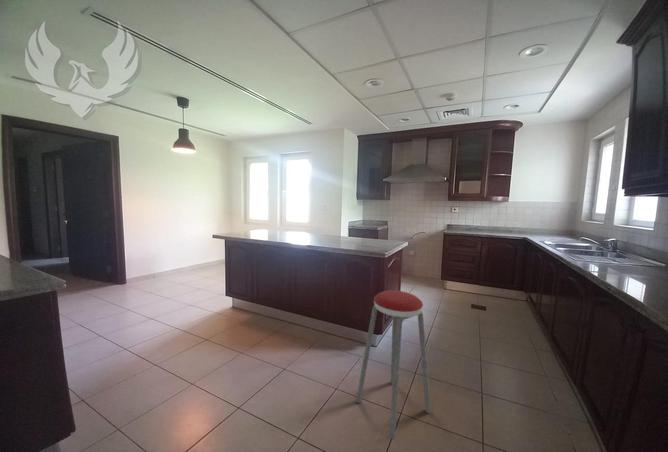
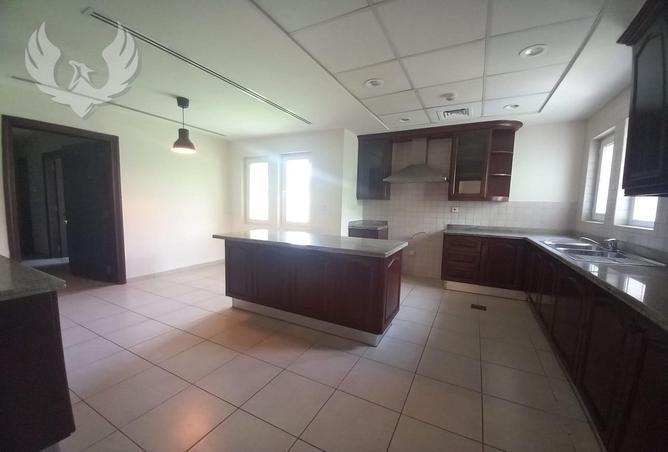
- music stool (395, 351)
